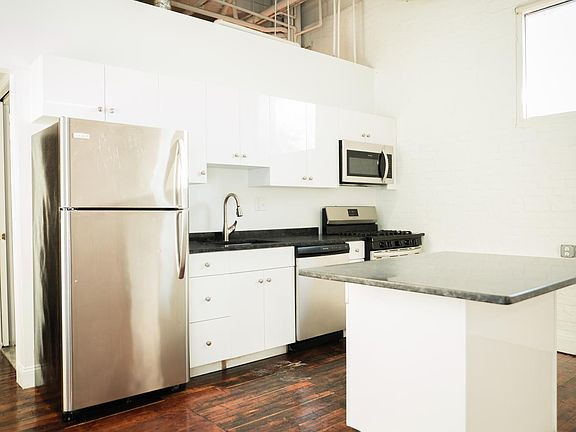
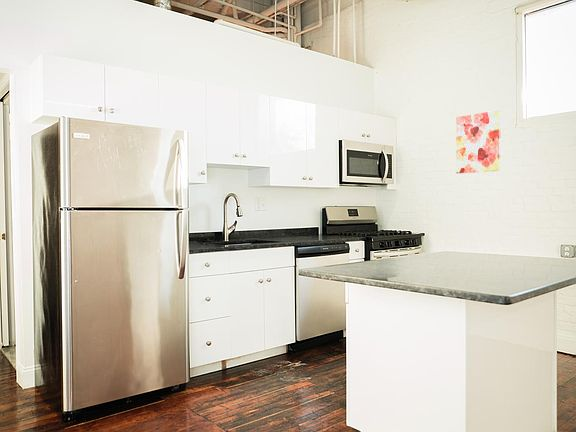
+ wall art (477, 143)
